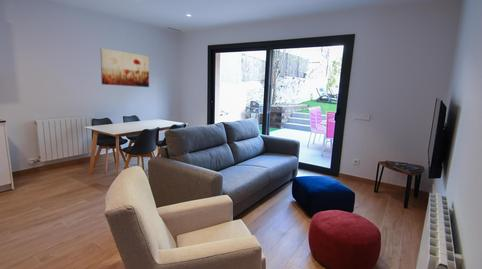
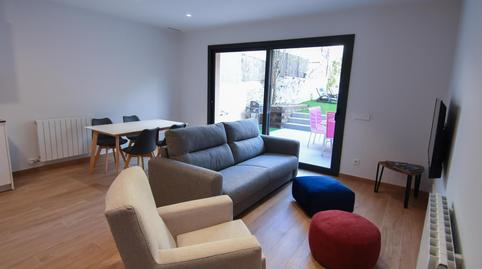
- wall art (126, 69)
